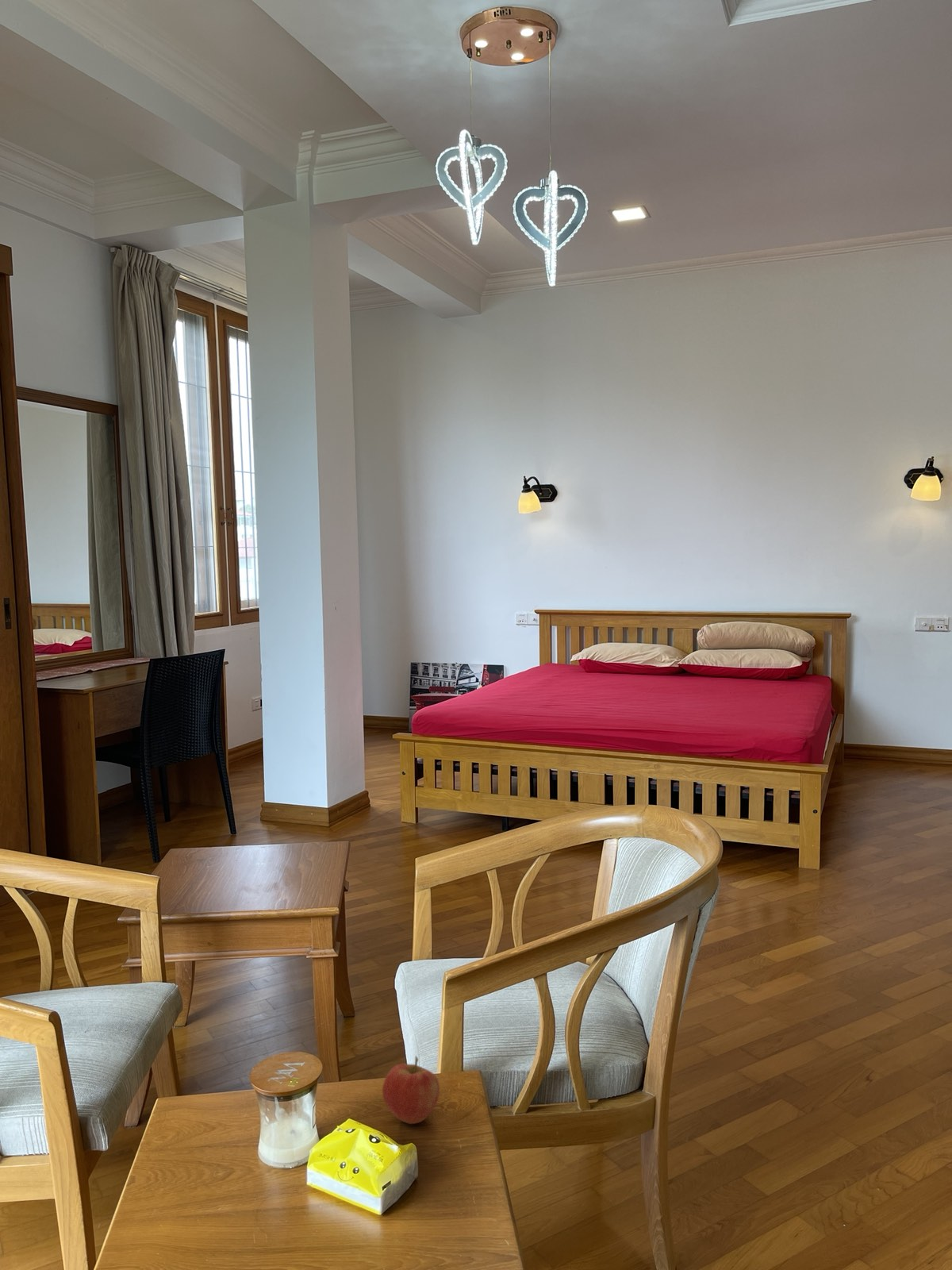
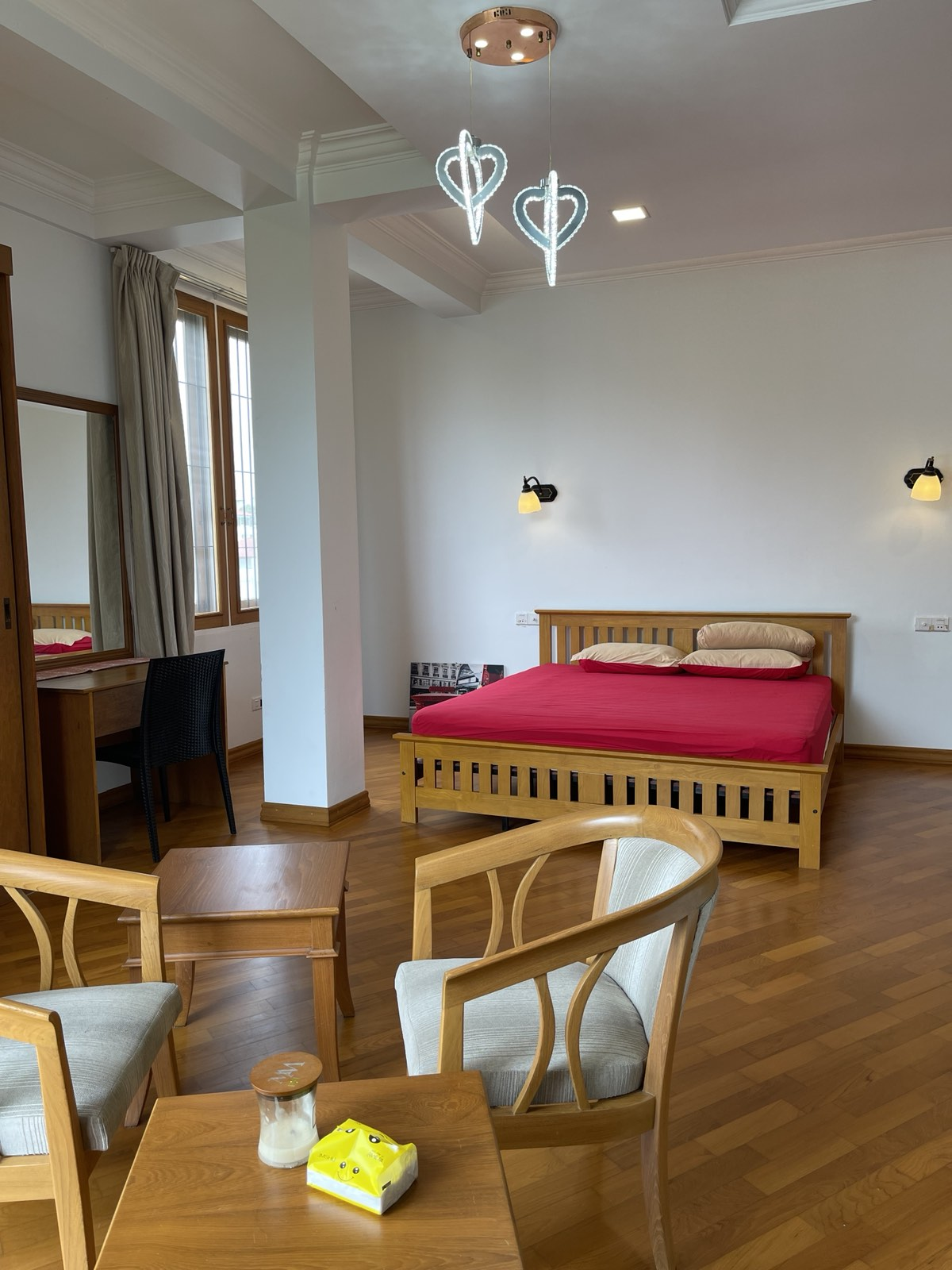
- apple (411, 1089)
